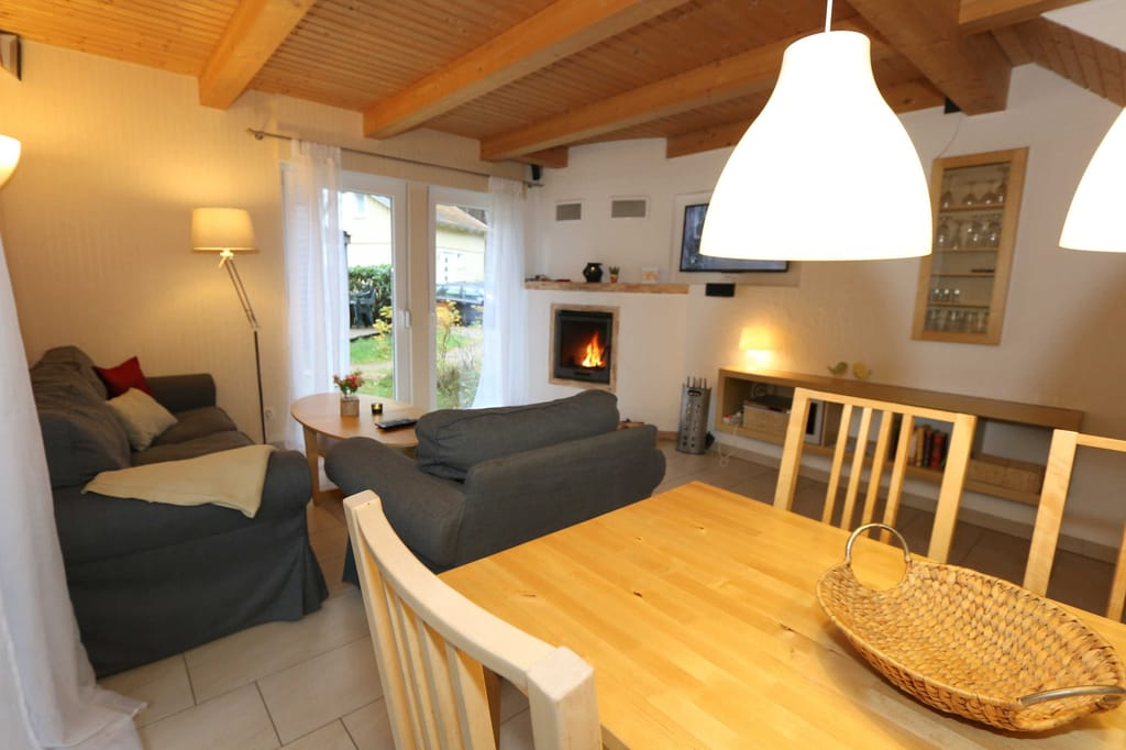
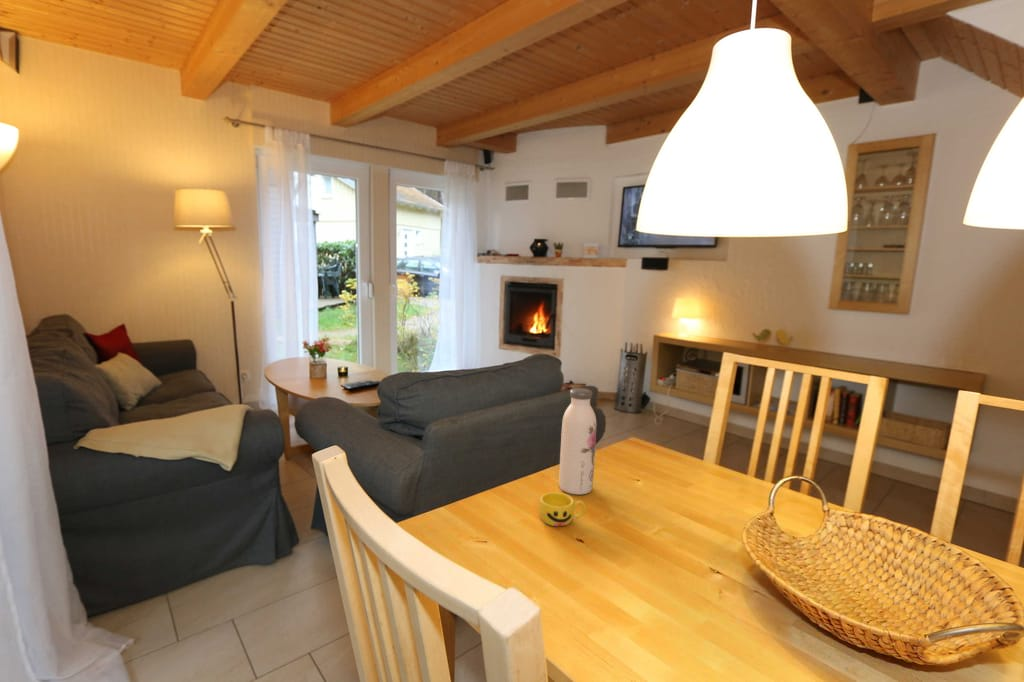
+ cup (562, 509)
+ water bottle (578, 439)
